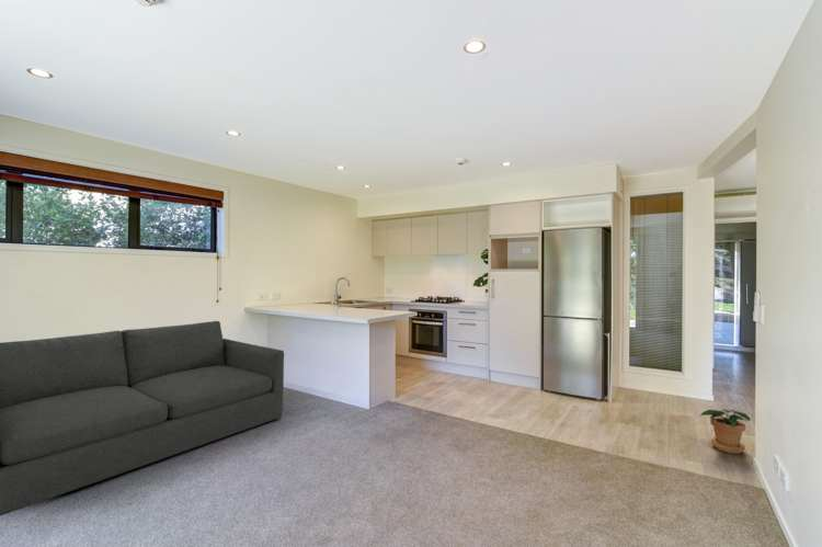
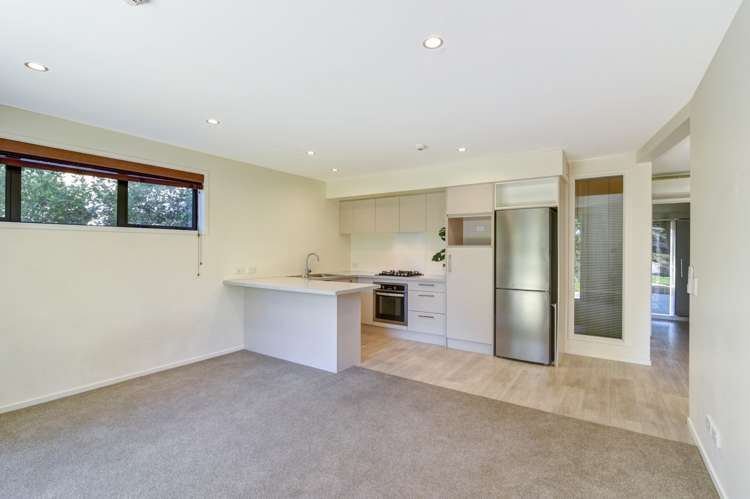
- sofa (140, 387)
- potted plant (722, 428)
